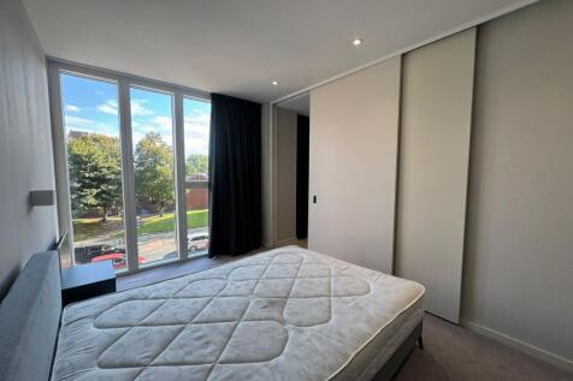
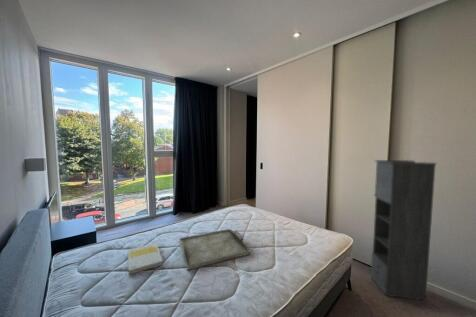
+ serving tray (212, 242)
+ storage cabinet (399, 225)
+ book (144, 256)
